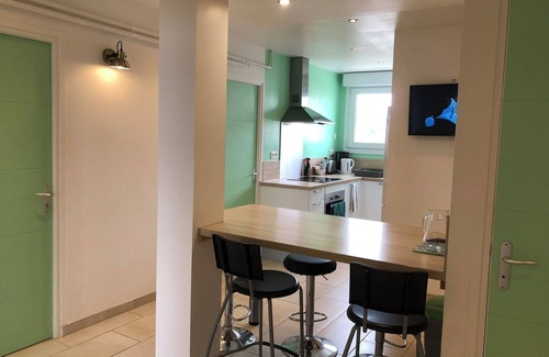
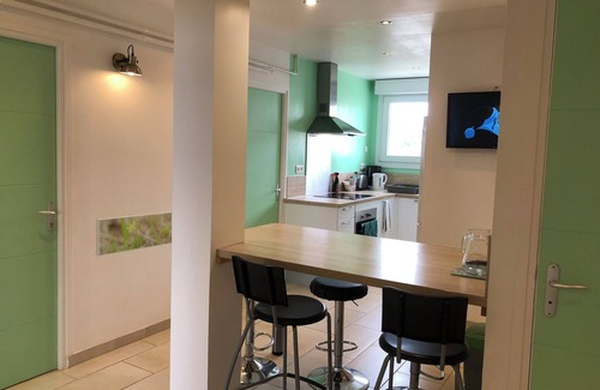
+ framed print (142, 230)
